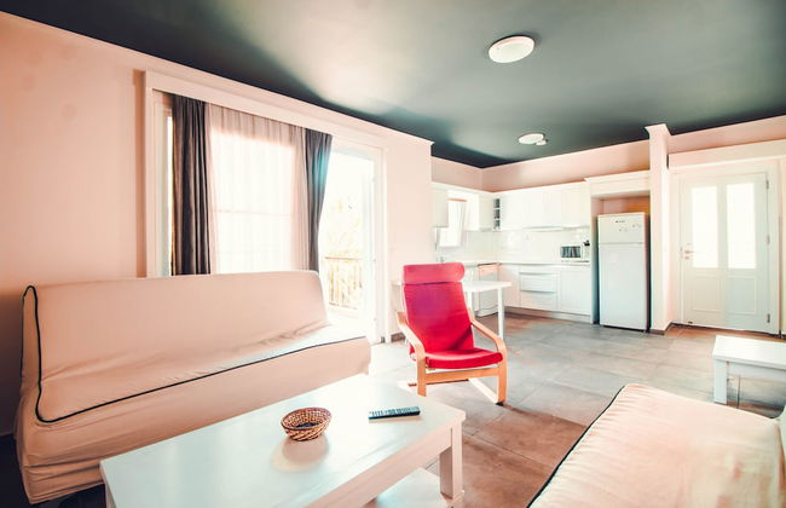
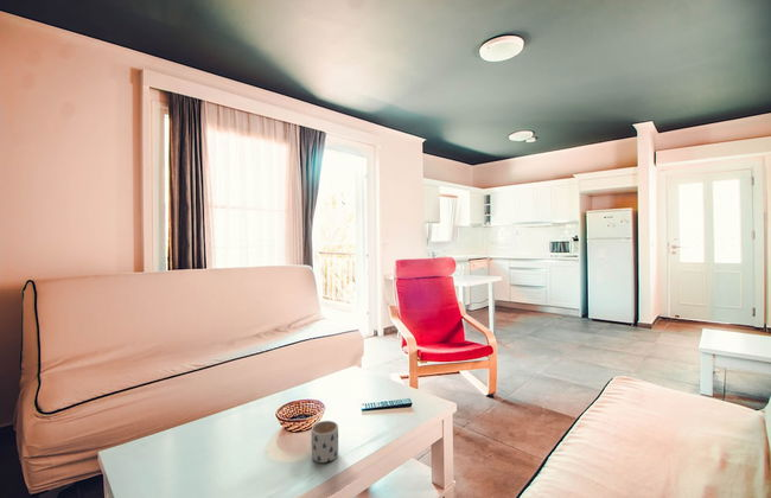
+ mug (324, 438)
